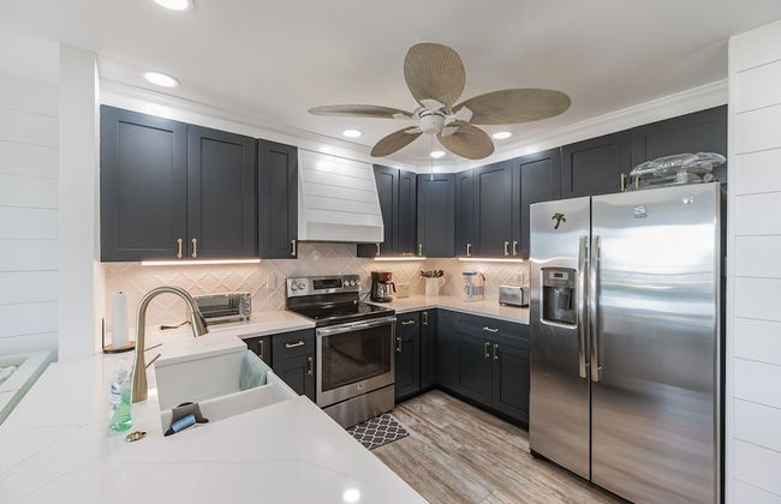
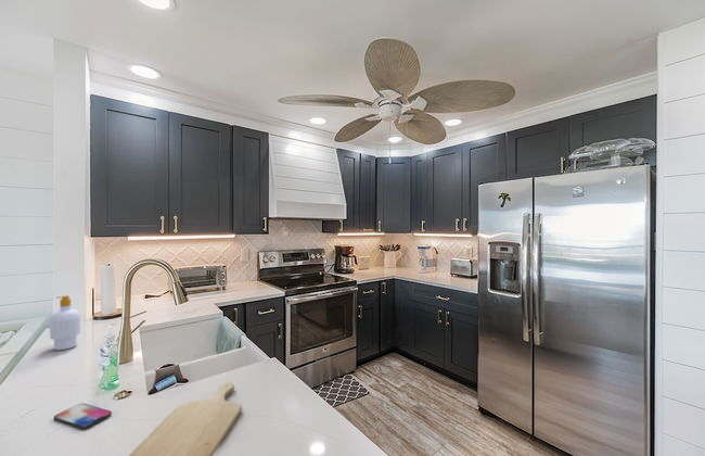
+ smartphone (82, 415)
+ soap bottle (65, 321)
+ chopping board (197, 422)
